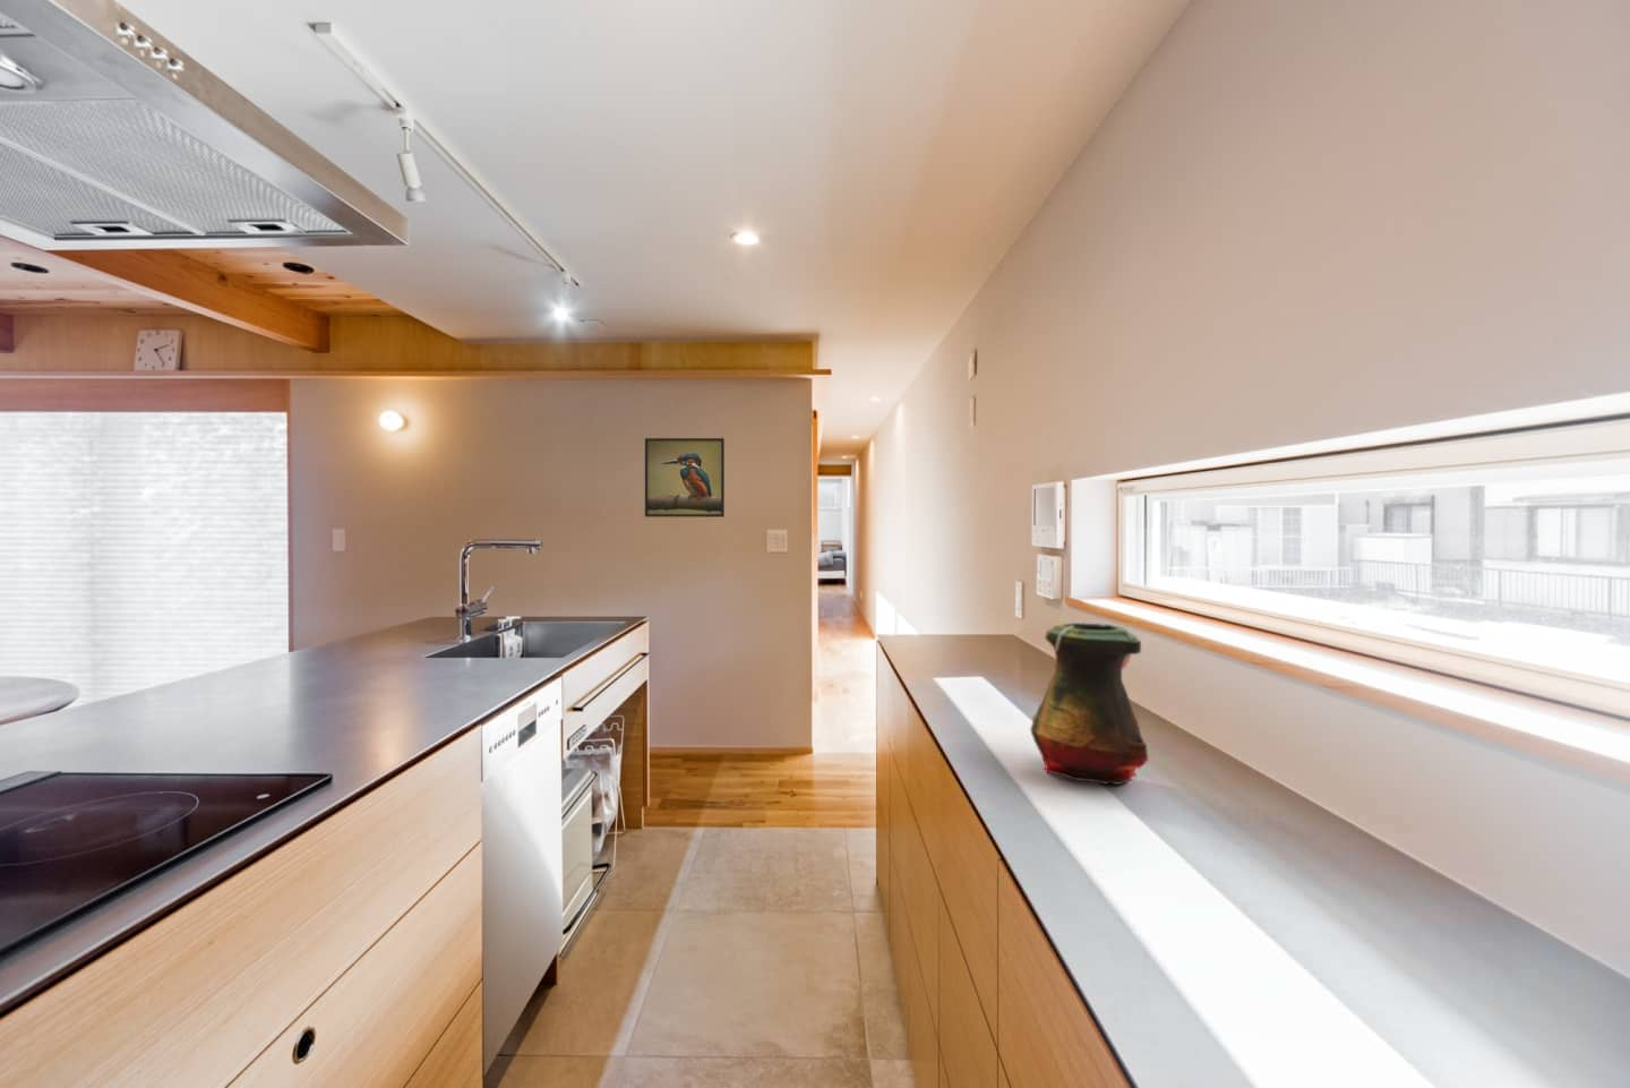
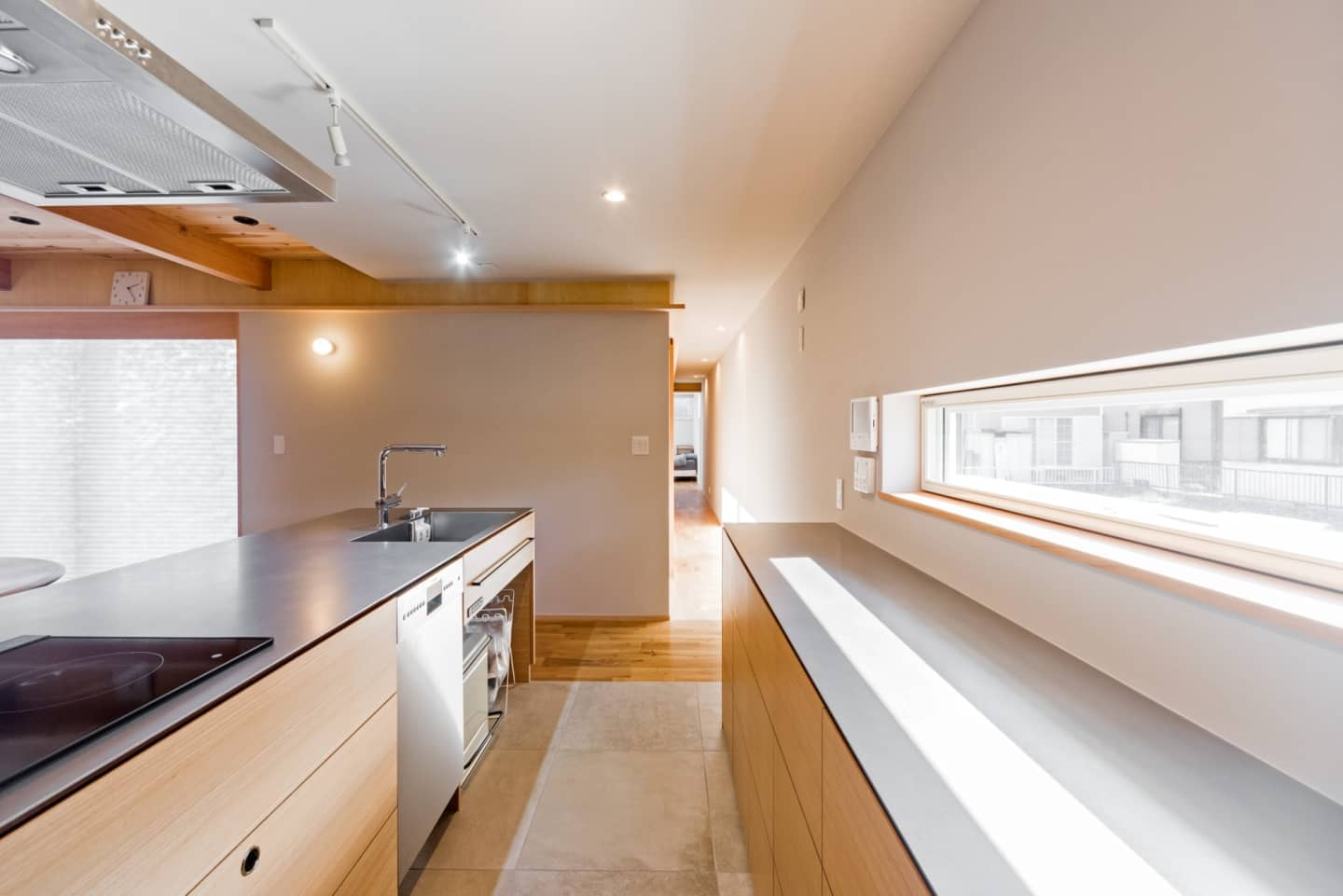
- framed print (683, 477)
- vase (1084, 698)
